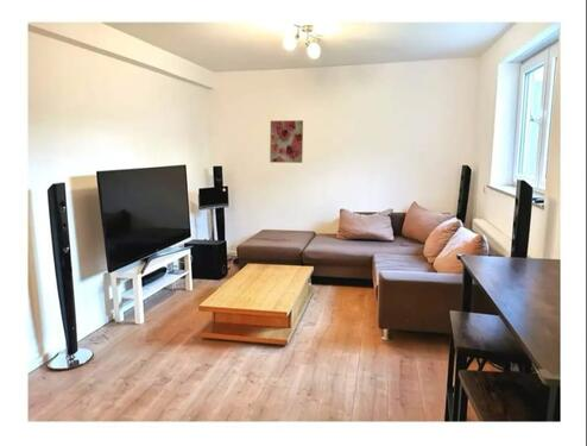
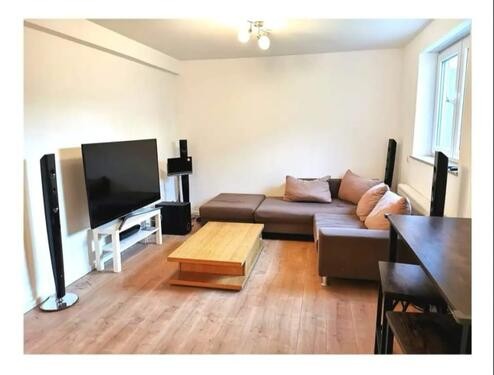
- wall art (286, 142)
